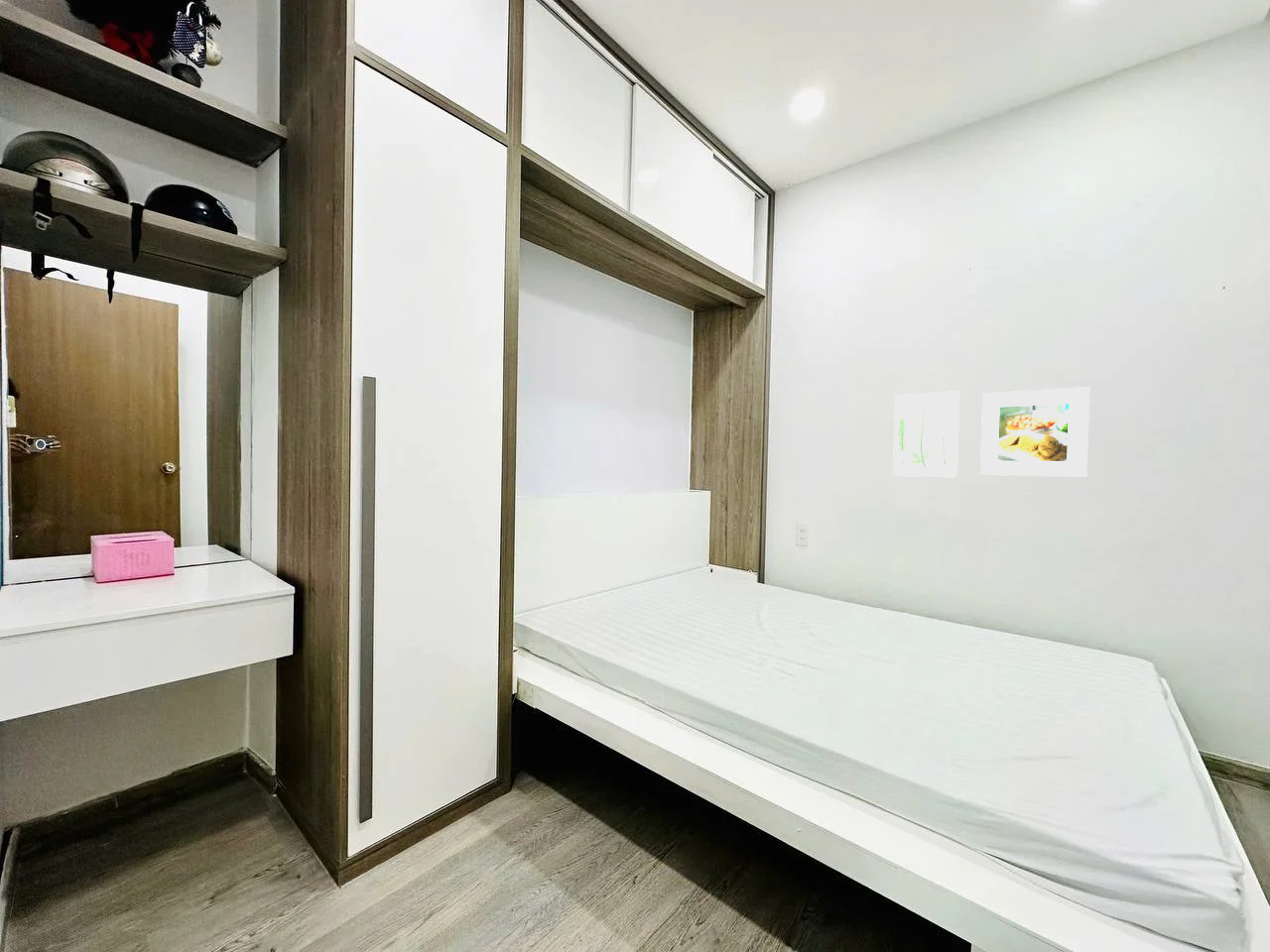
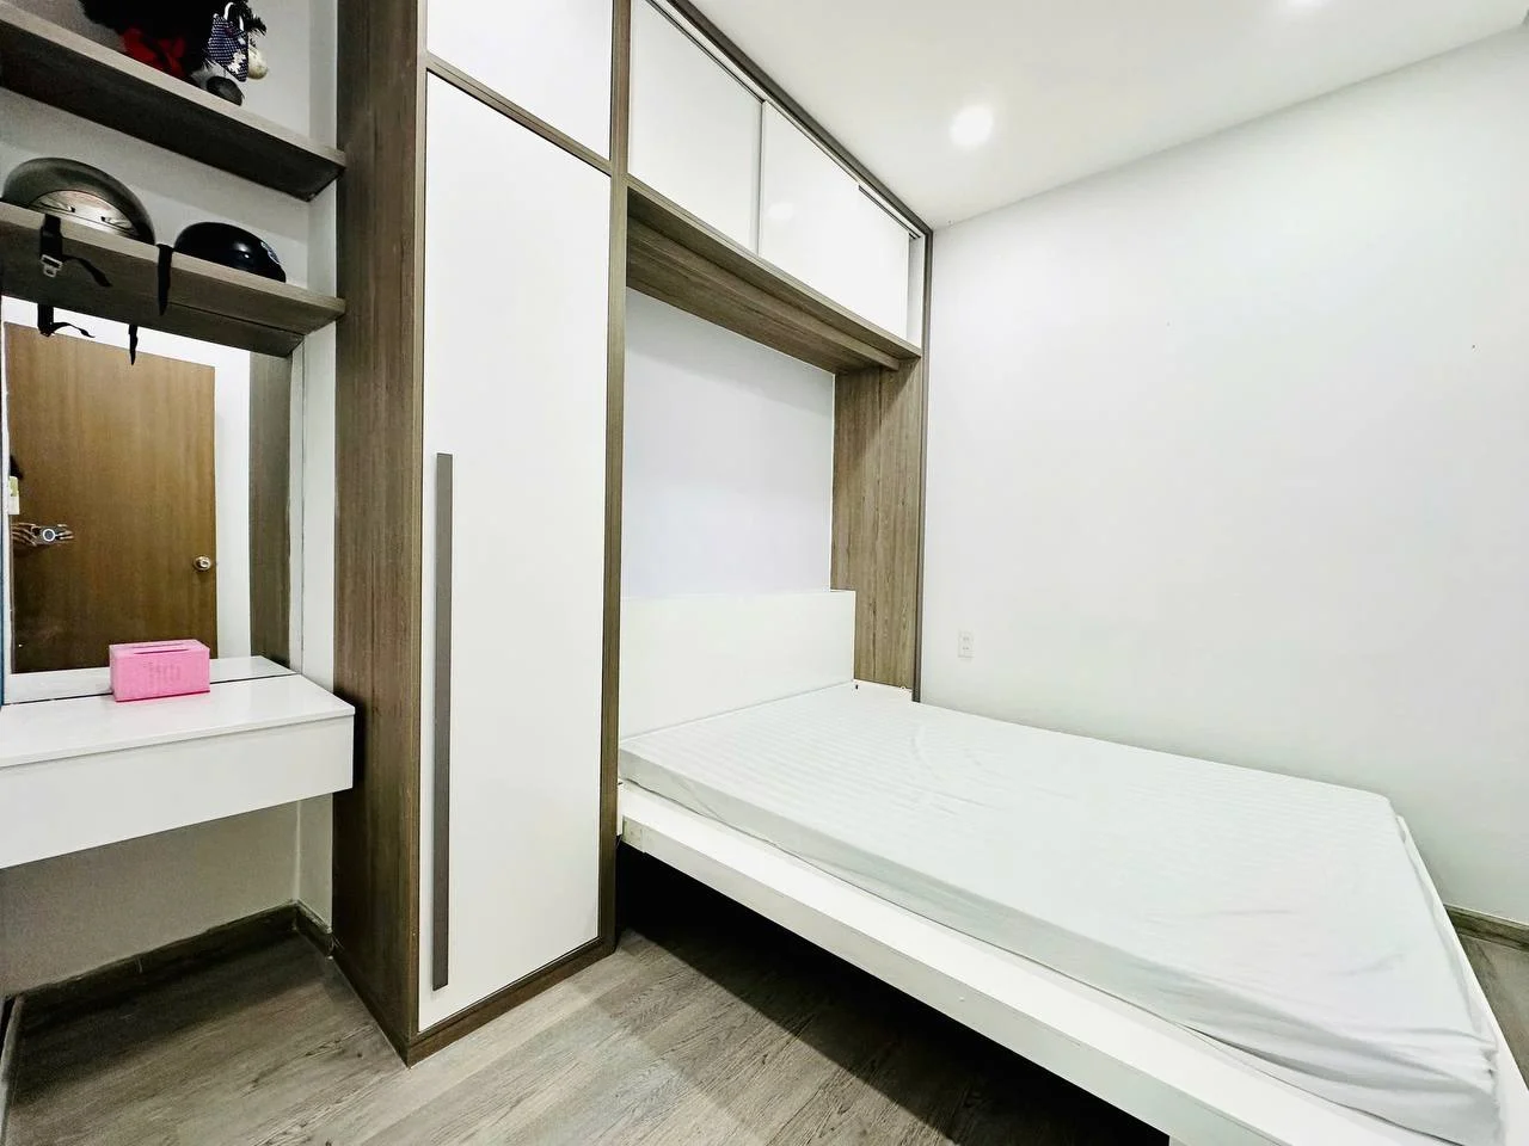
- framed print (1032, 432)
- wall art (925, 434)
